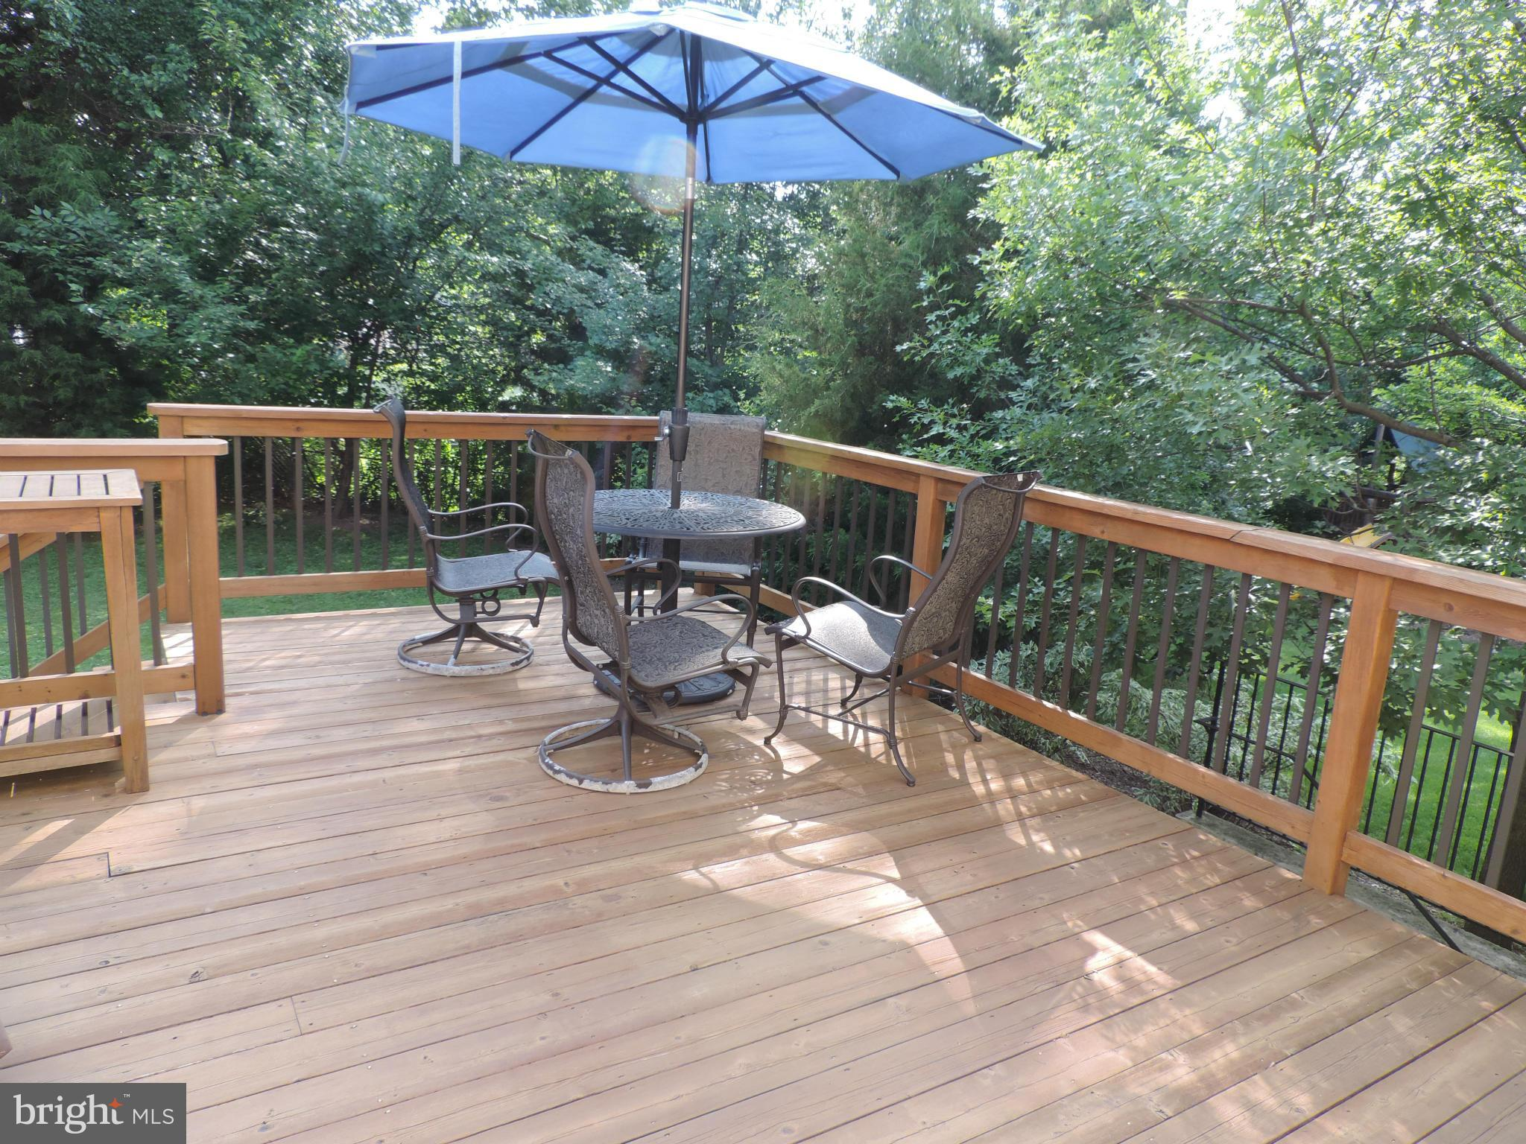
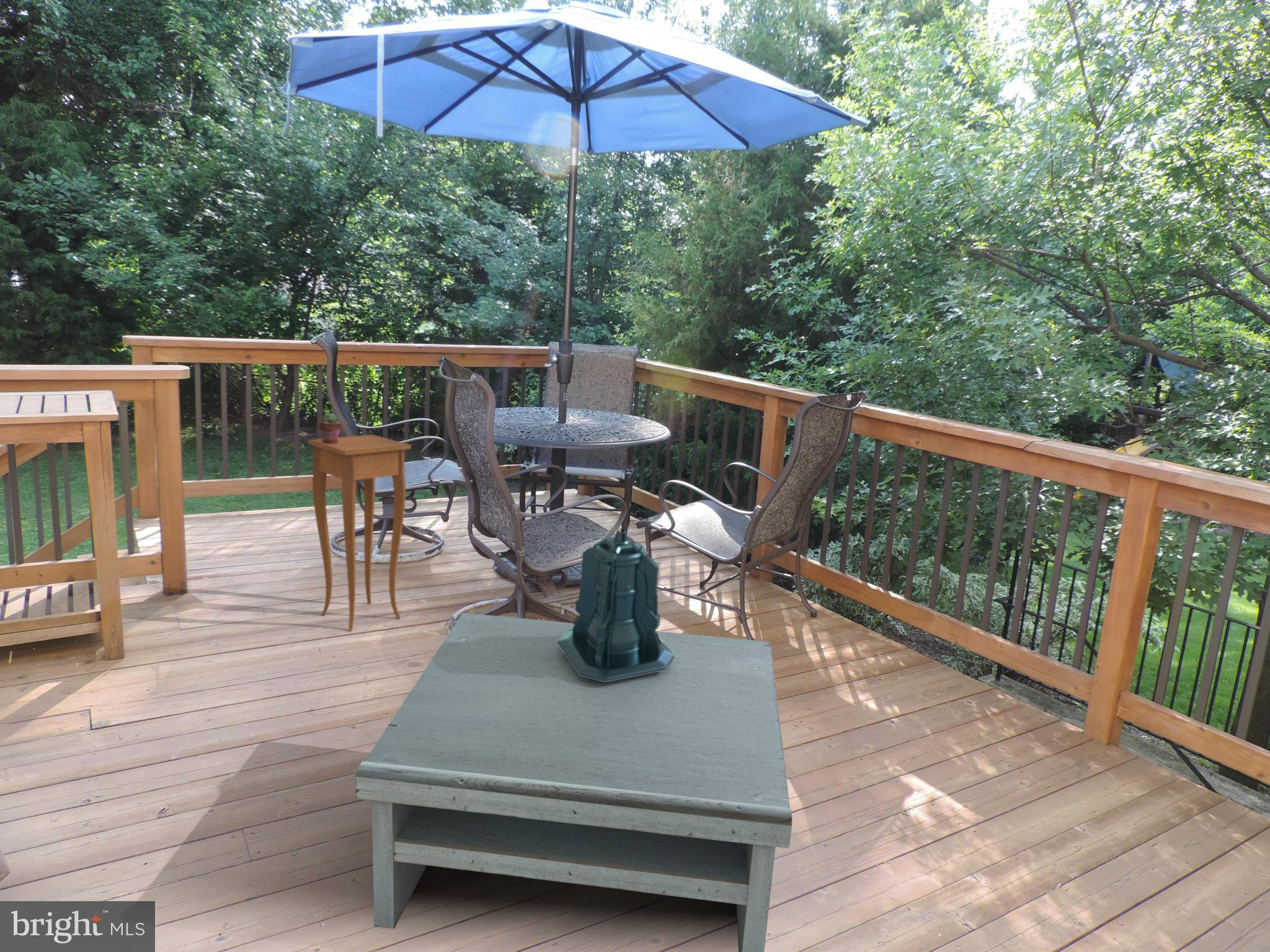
+ potted succulent (330, 427)
+ lantern (618, 597)
+ side table (364, 531)
+ coffee table (591, 768)
